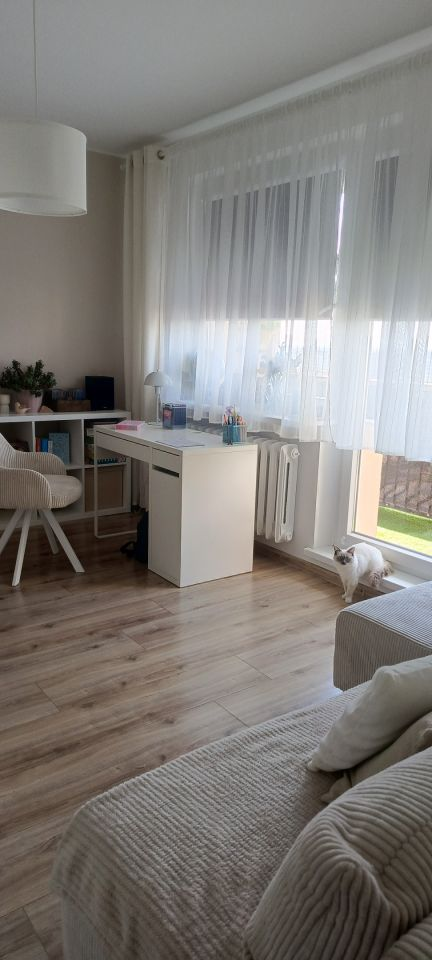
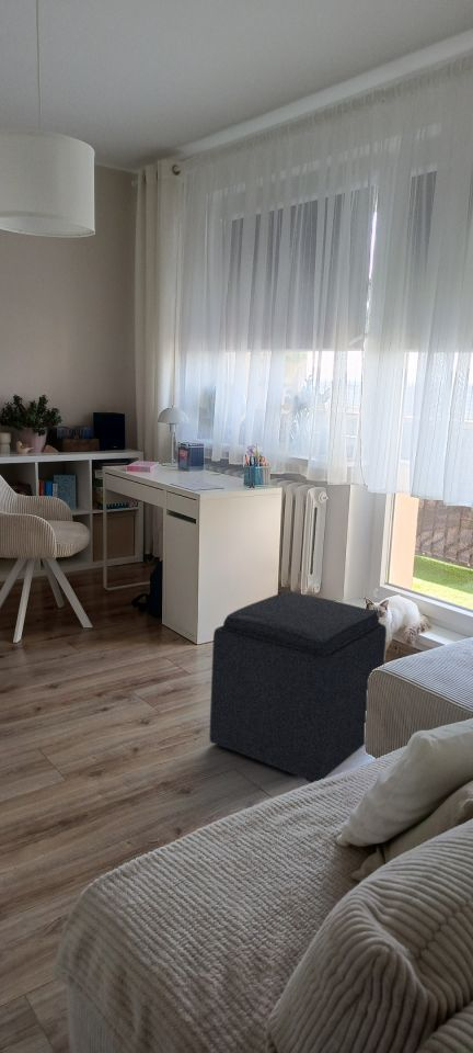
+ ottoman (299, 675)
